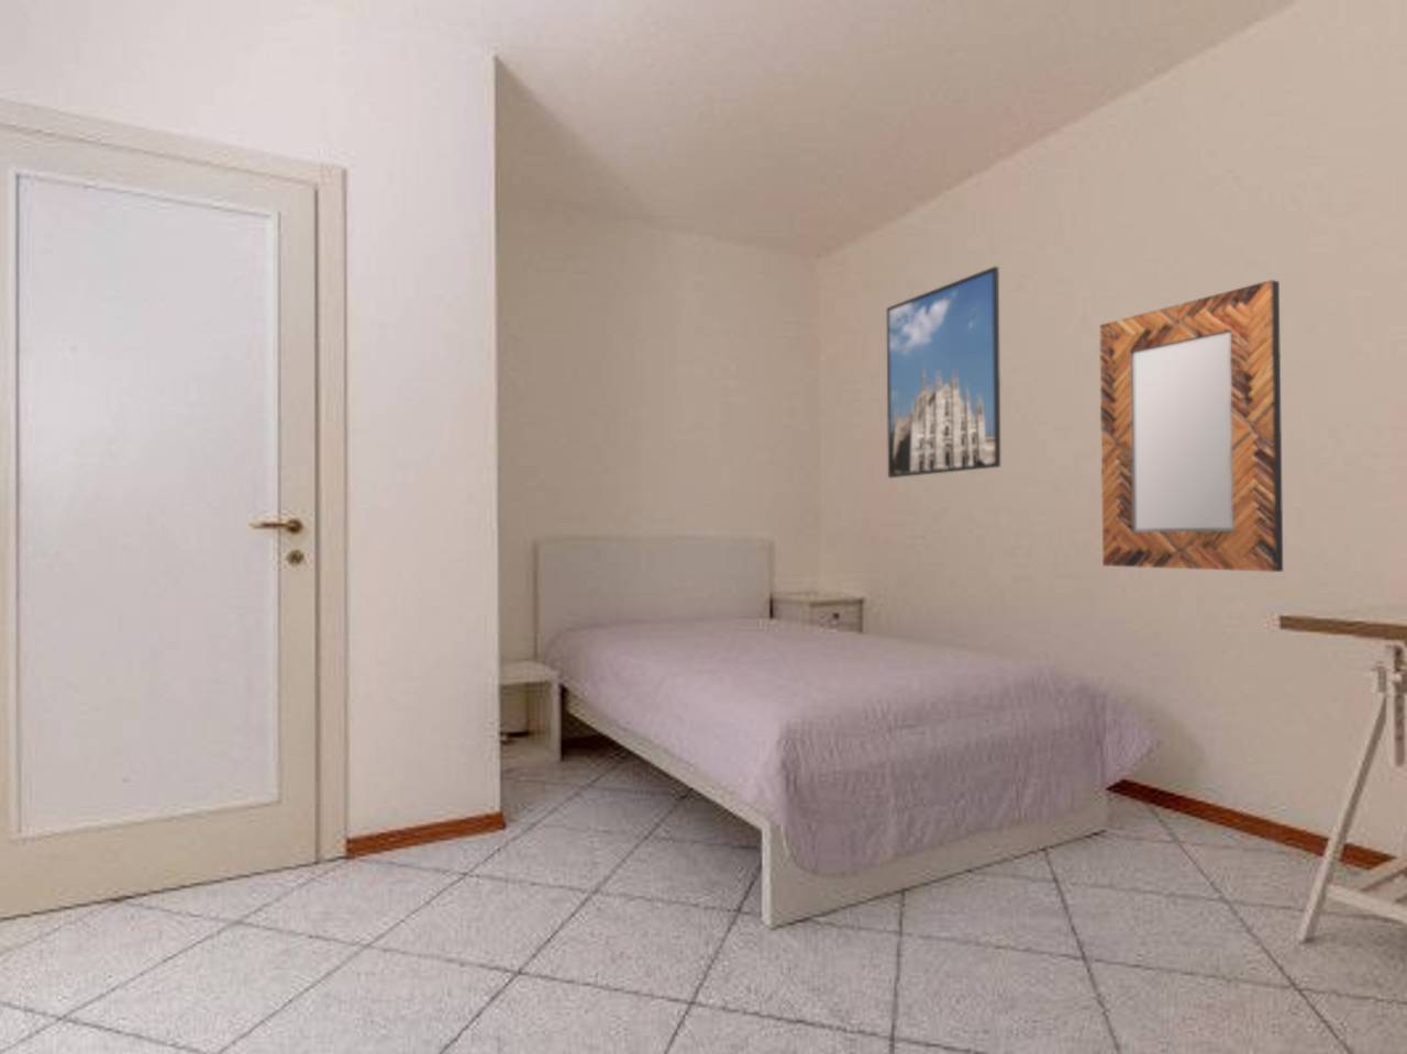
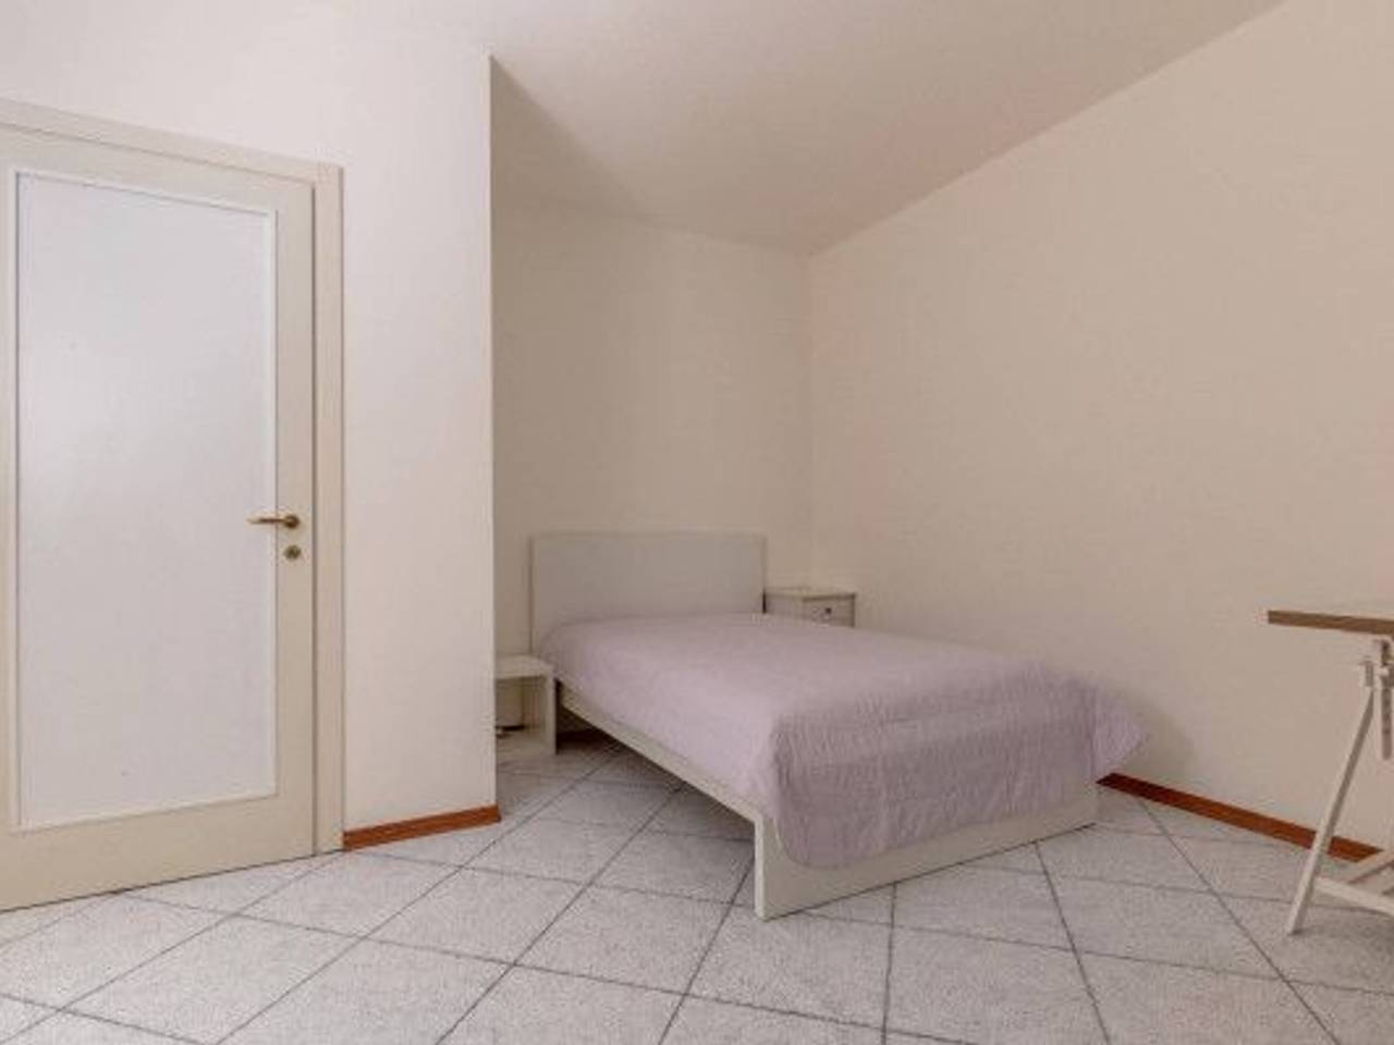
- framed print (938, 380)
- home mirror (1182, 436)
